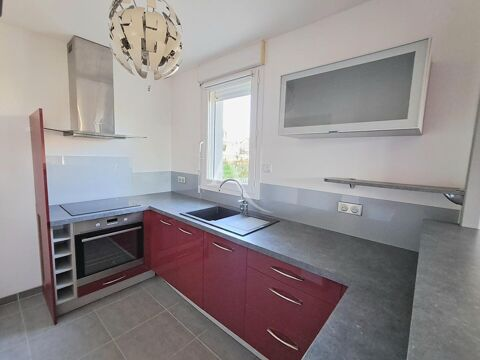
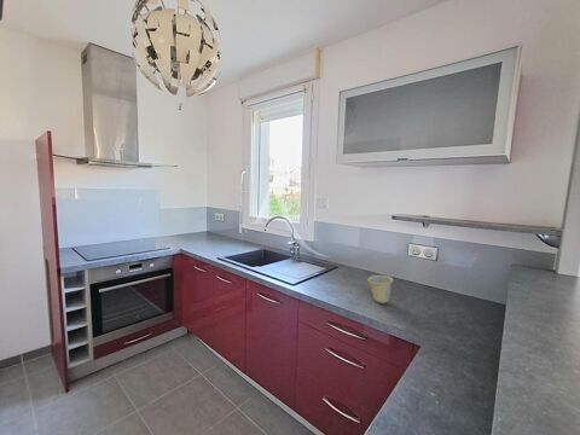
+ cup (379, 289)
